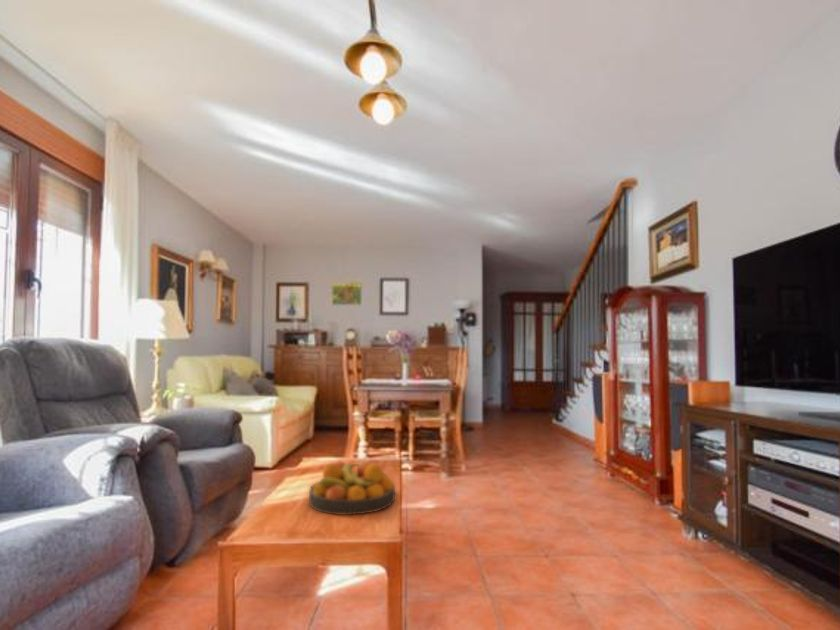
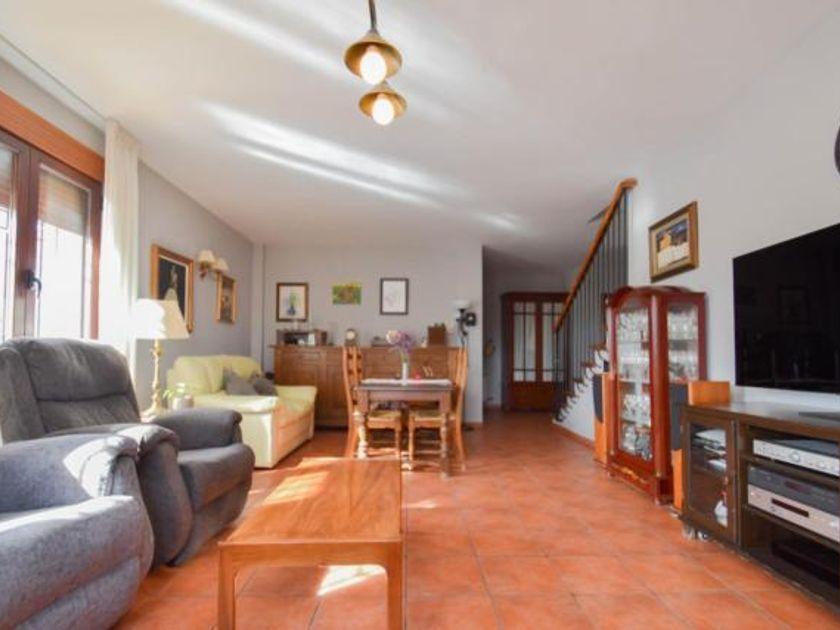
- fruit bowl (352, 481)
